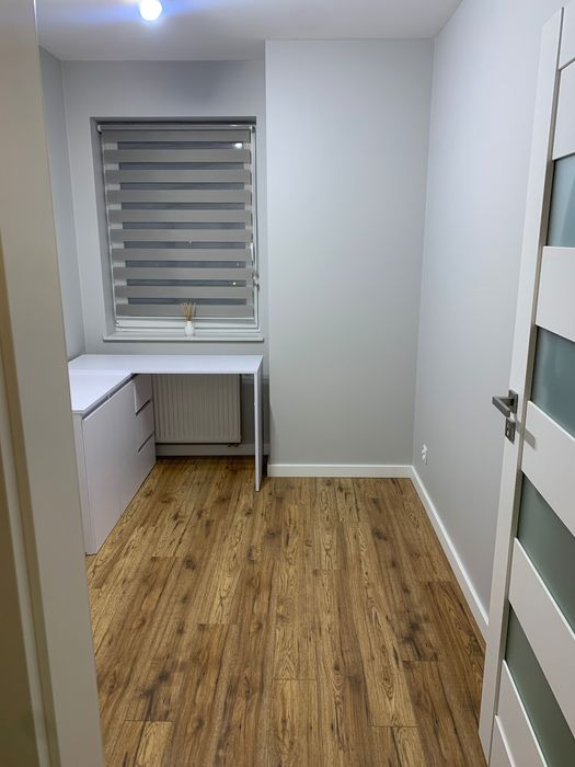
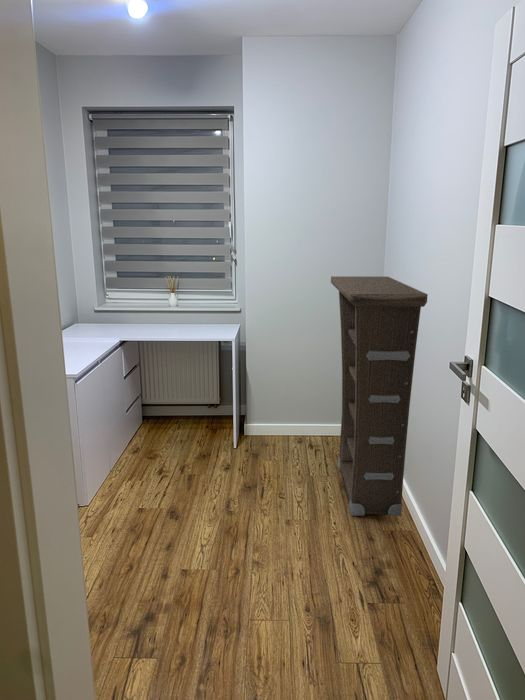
+ cabinet (366, 391)
